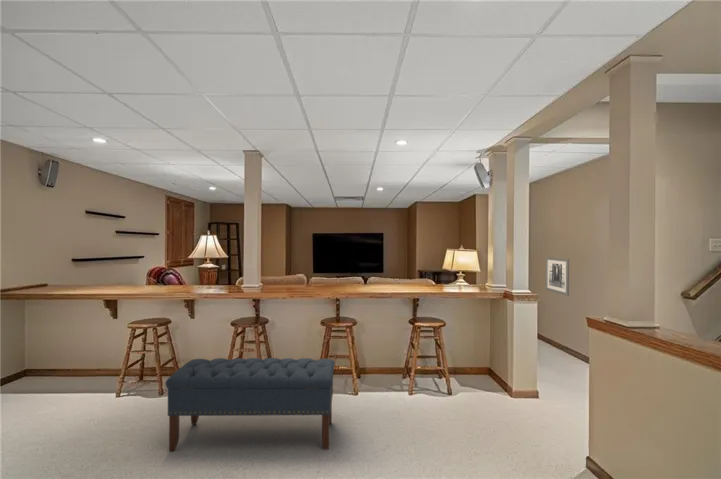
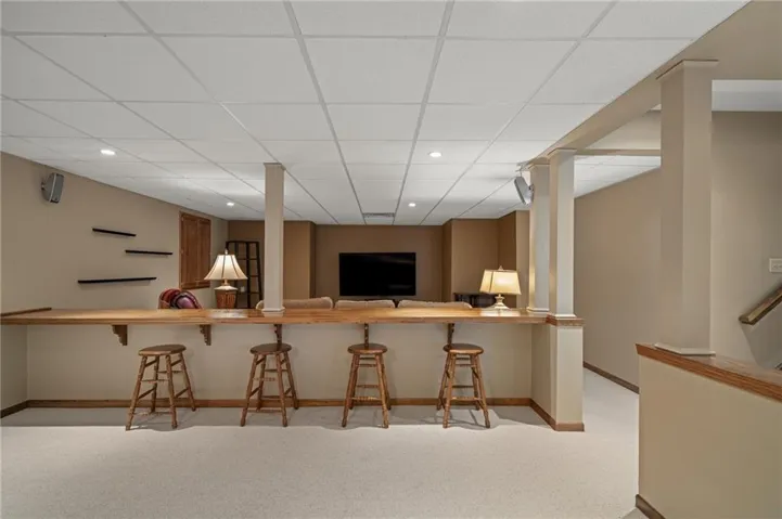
- bench (256, 399)
- wall art (556, 275)
